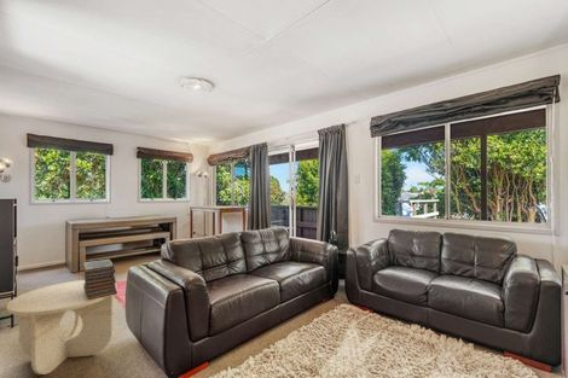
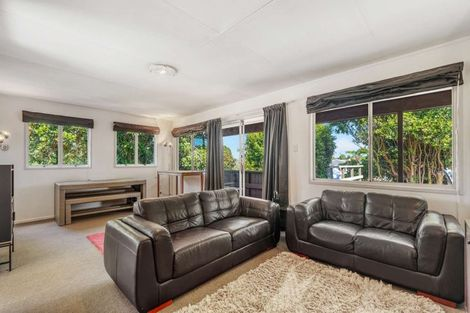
- side table (74, 325)
- book stack (98, 278)
